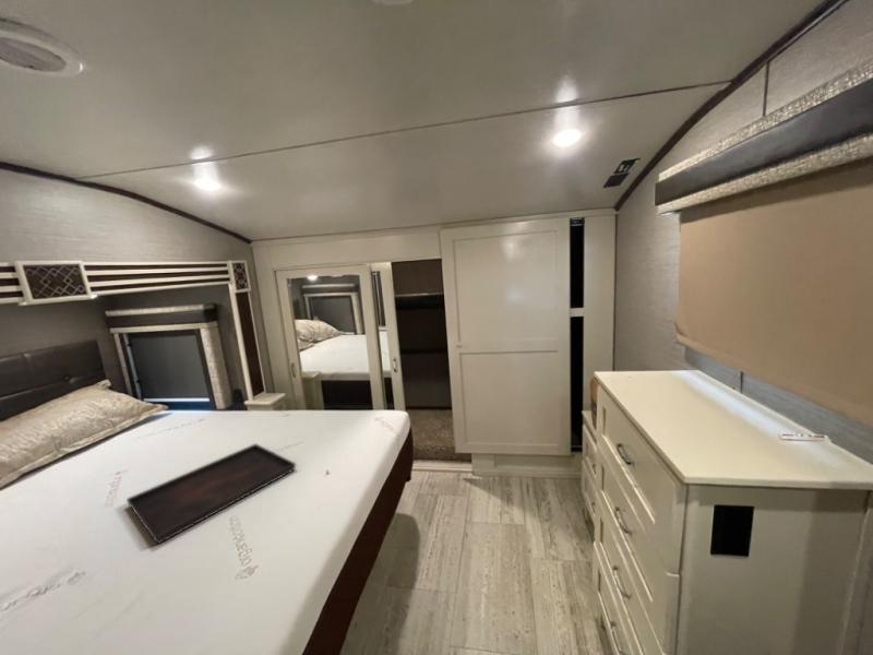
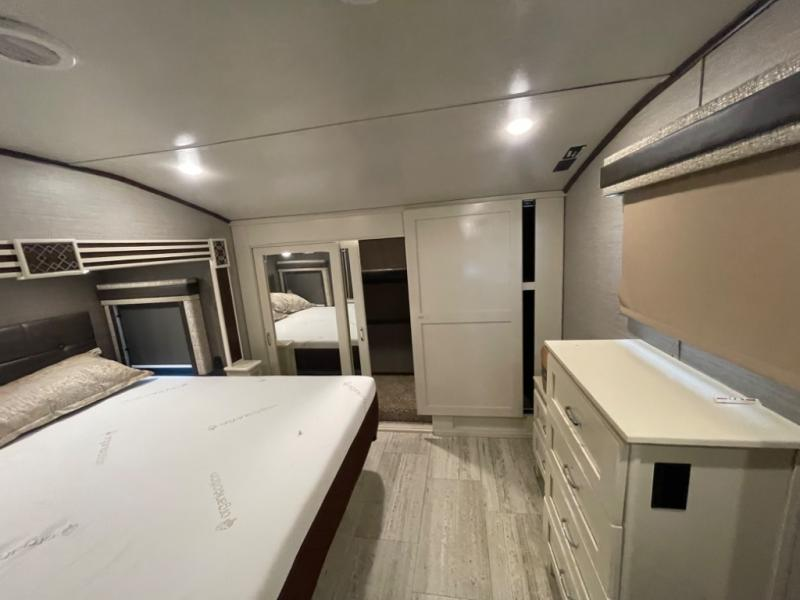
- serving tray (217, 483)
